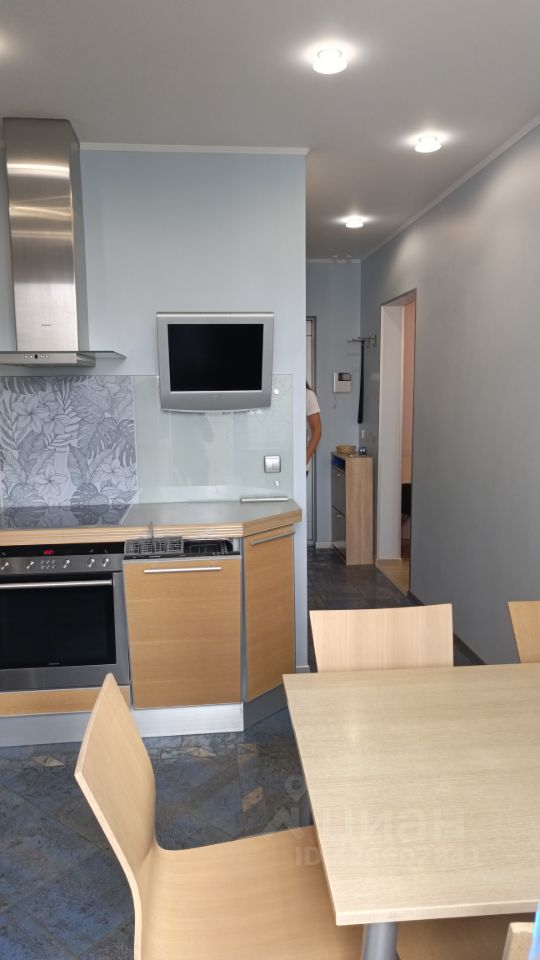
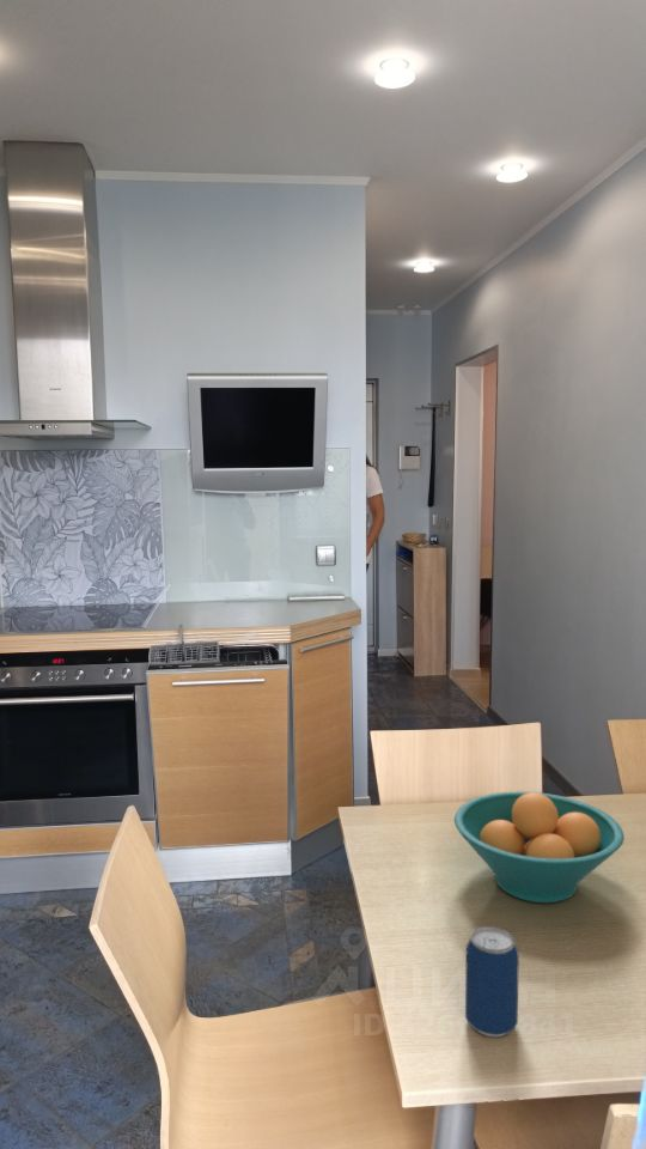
+ beverage can (492, 981)
+ fruit bowl (536, 839)
